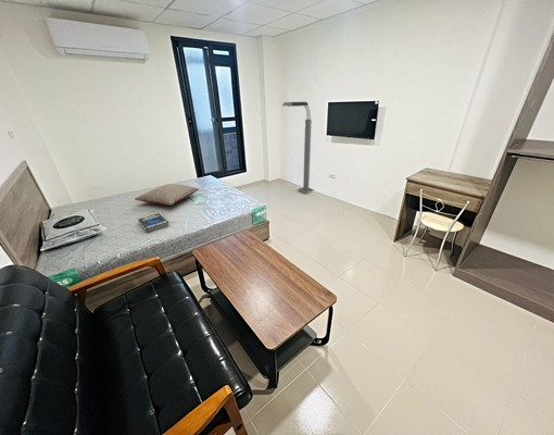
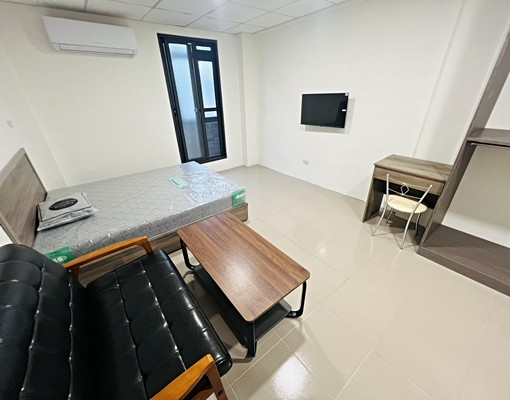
- book (153, 222)
- floor lamp (304, 151)
- pillow (168, 194)
